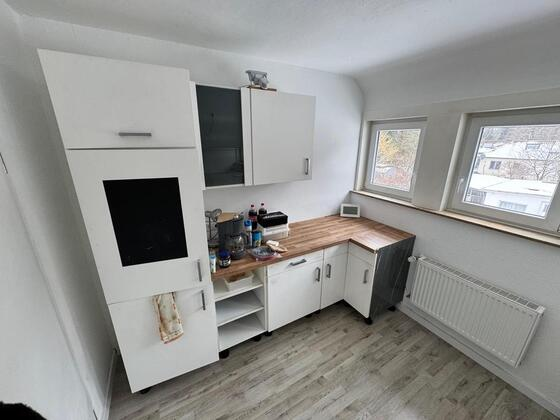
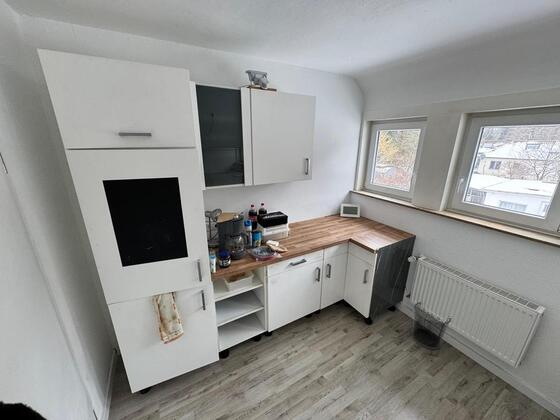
+ waste bin (429, 325)
